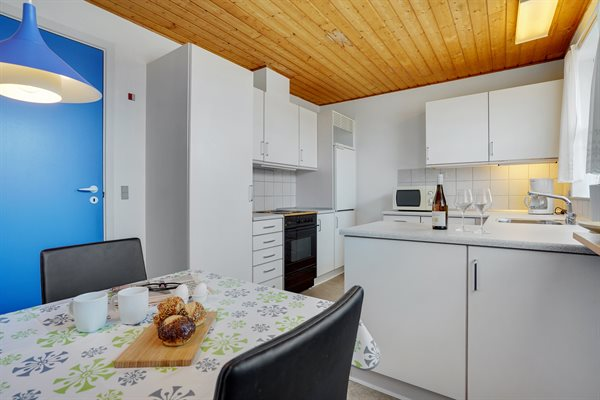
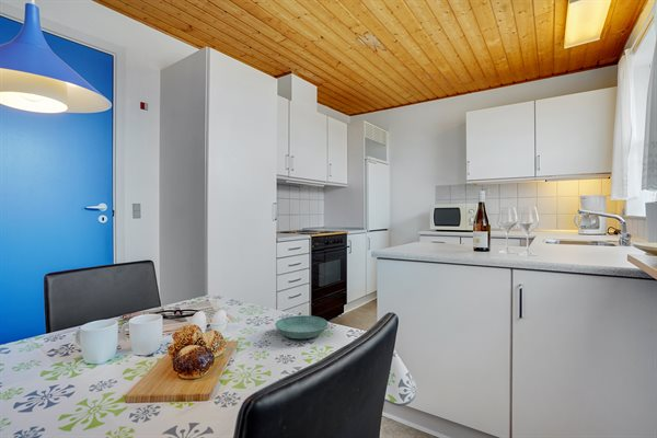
+ saucer (301, 327)
